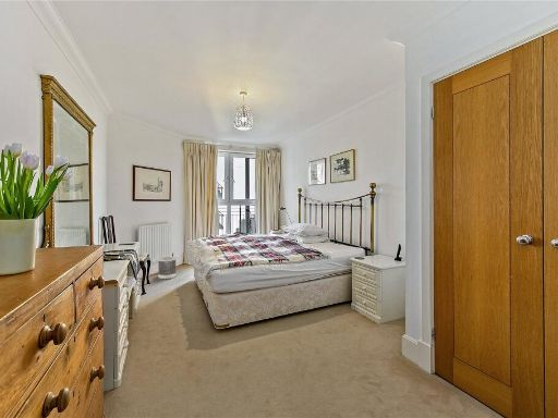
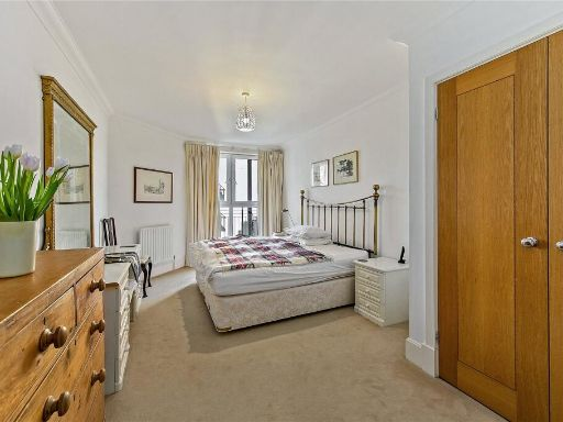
- wastebasket (167, 267)
